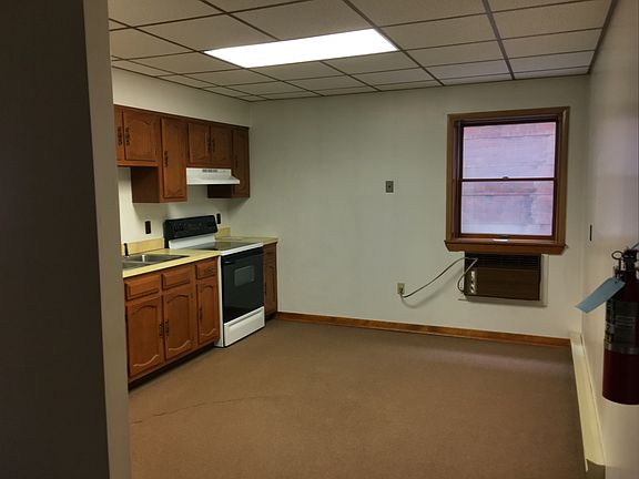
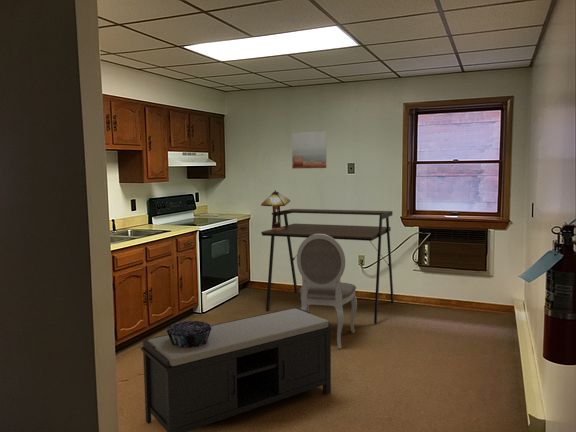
+ bench (242, 367)
+ wall art (309, 150)
+ desk (333, 238)
+ table lamp (277, 210)
+ decorative bowl (189, 334)
+ dining chair (325, 285)
